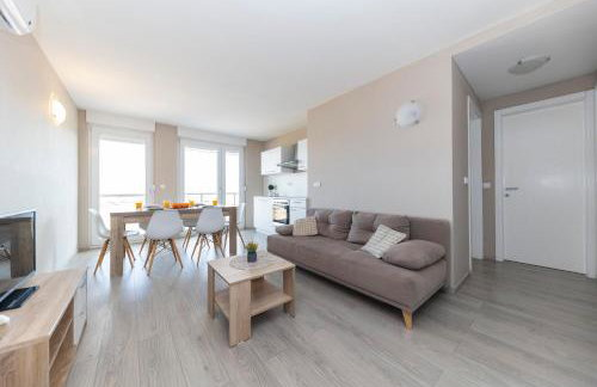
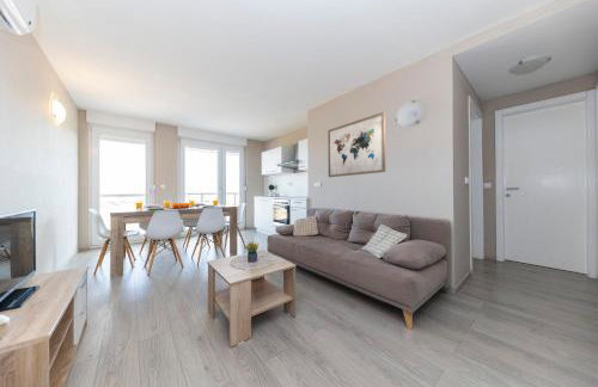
+ wall art (353, 148)
